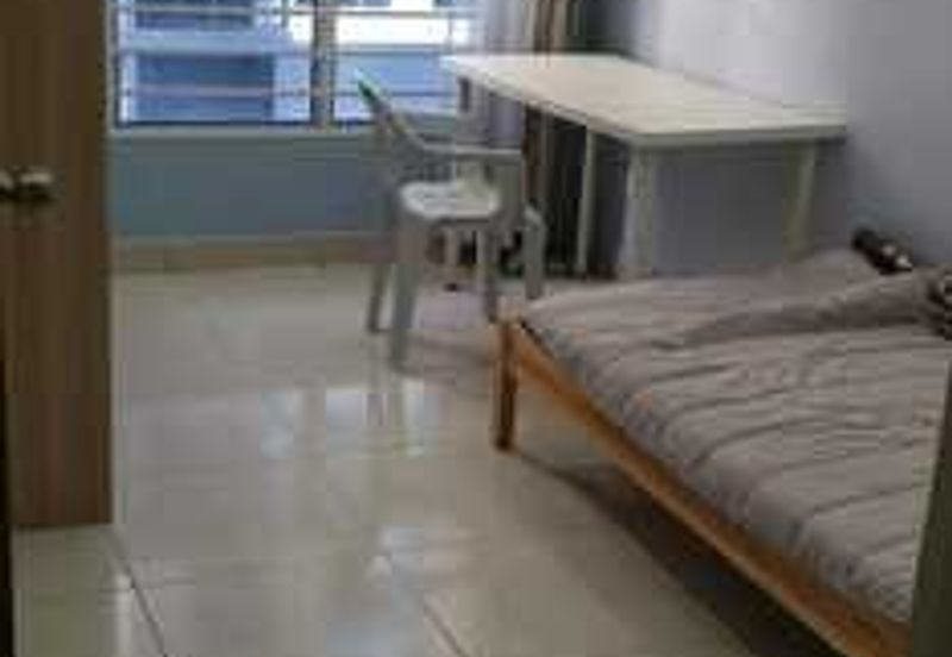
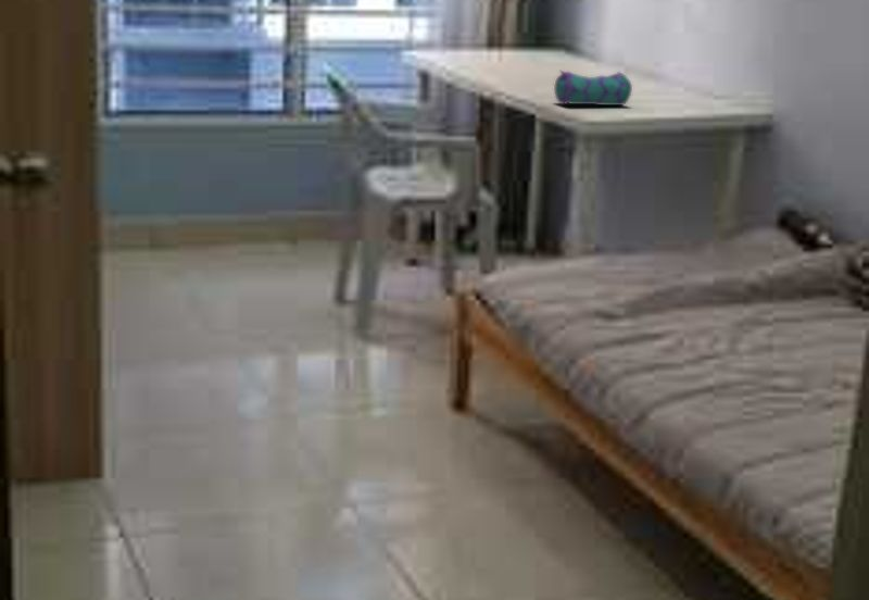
+ pencil case (592, 88)
